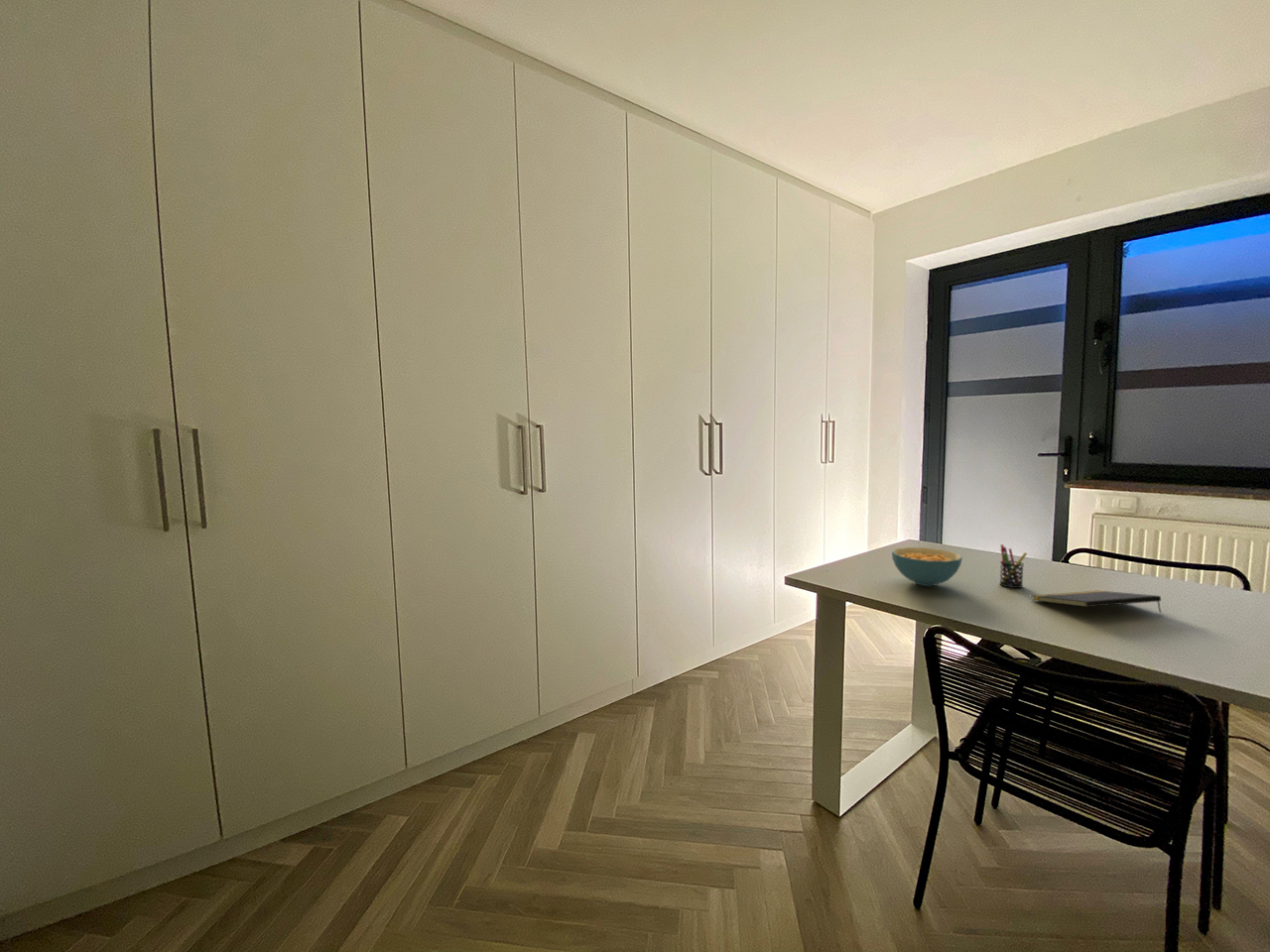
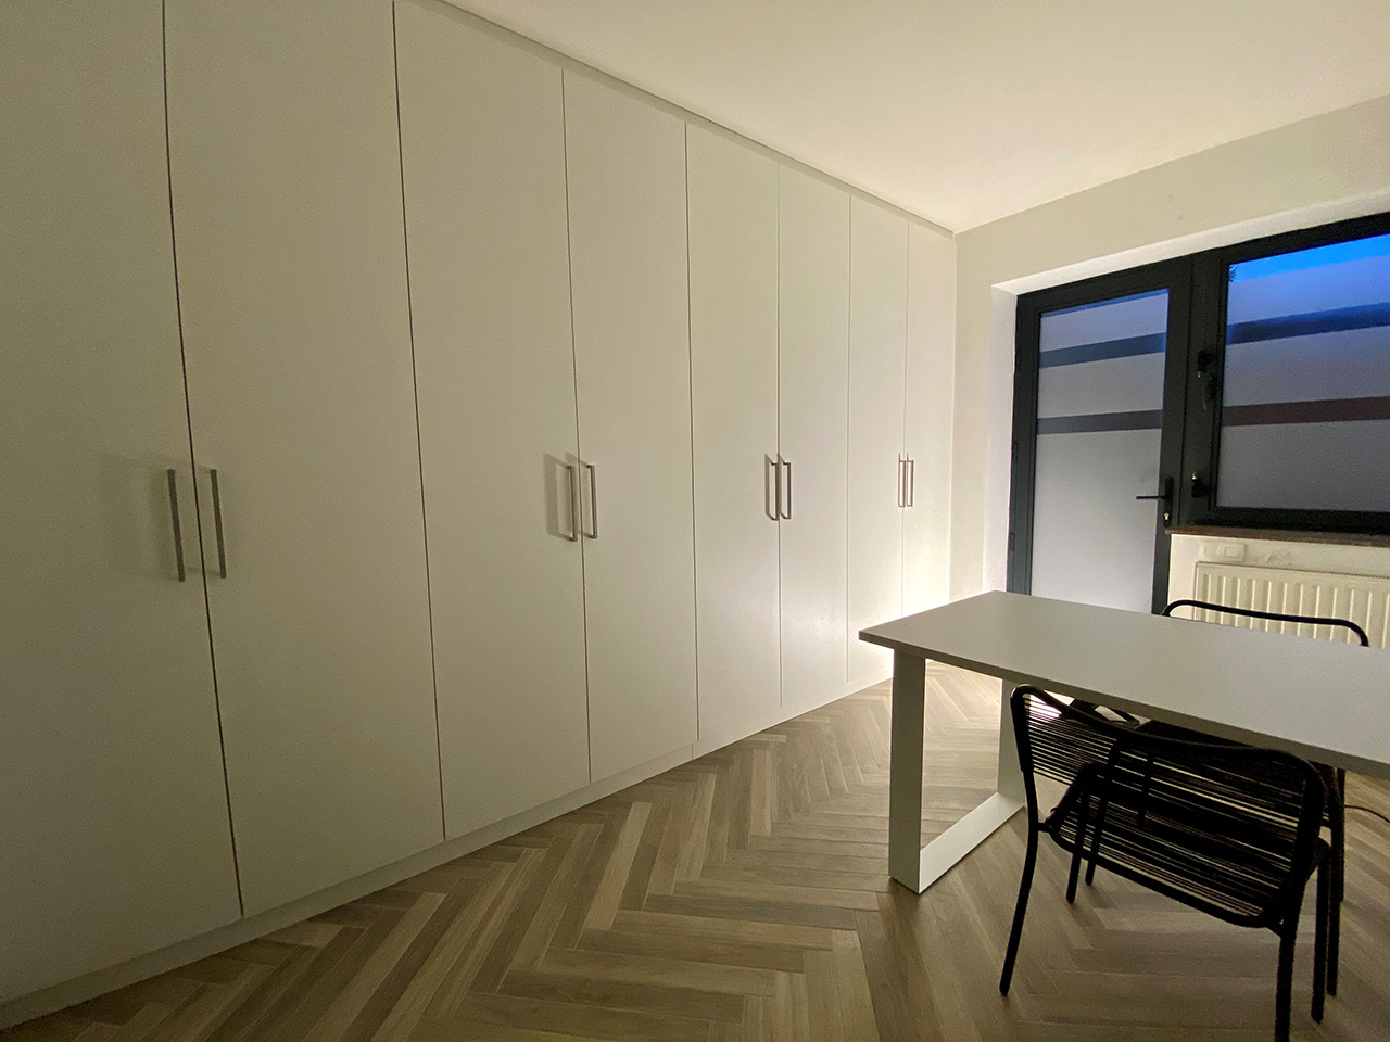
- cereal bowl (925, 568)
- notepad (1093, 598)
- pen holder (1009, 565)
